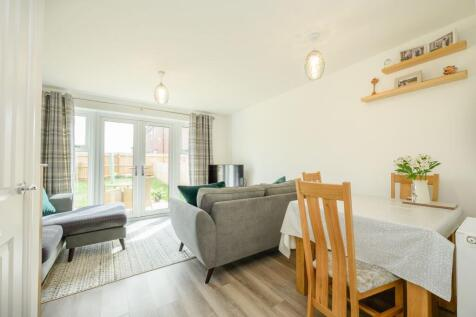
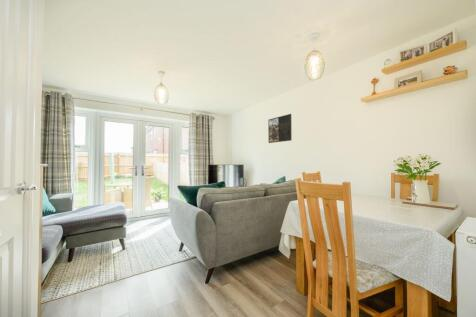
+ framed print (279, 129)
